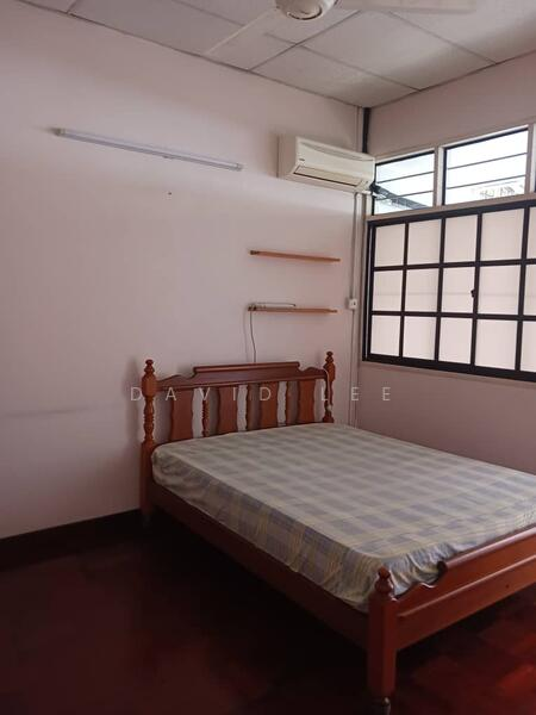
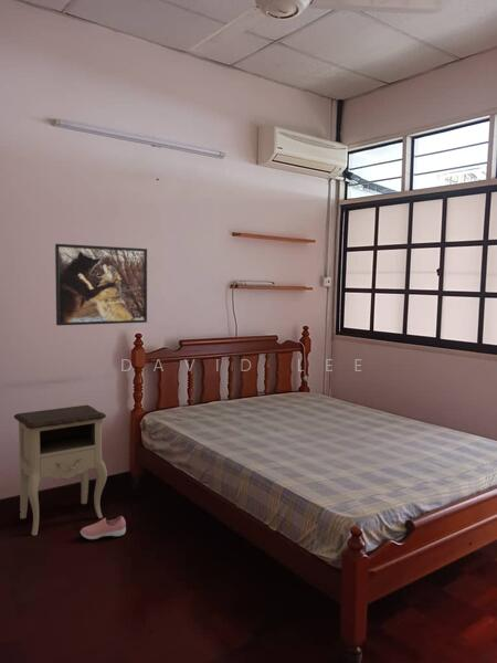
+ nightstand (61, 466)
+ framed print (103, 285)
+ shoe (103, 526)
